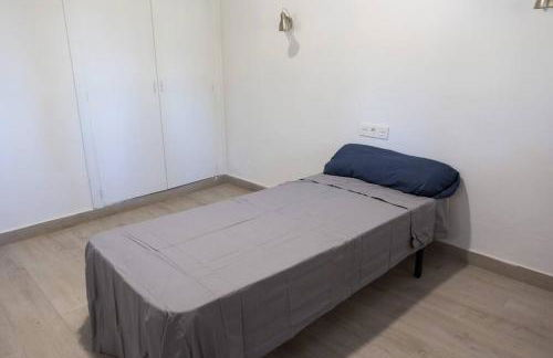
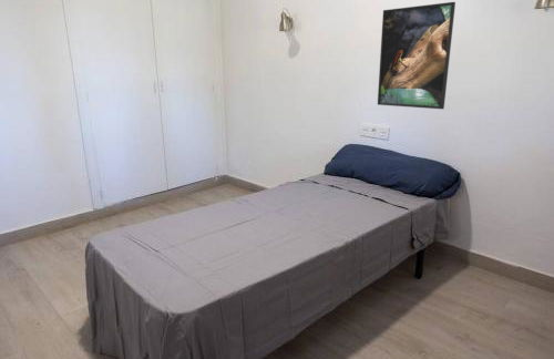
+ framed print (412, 58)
